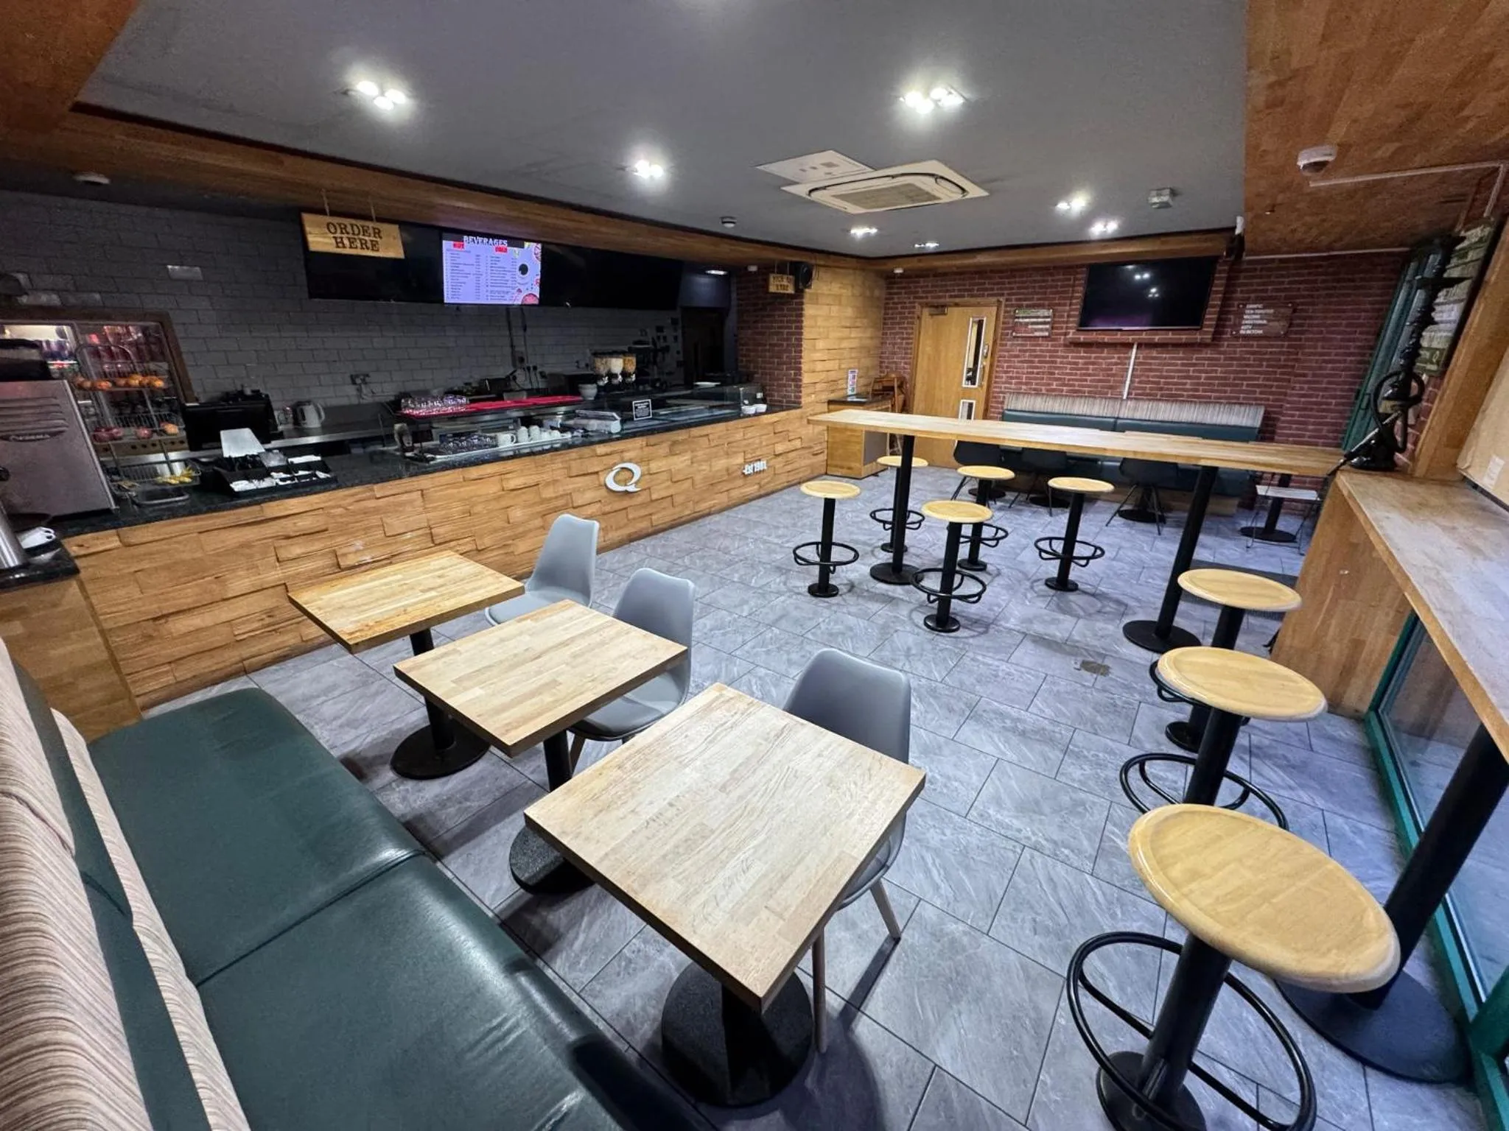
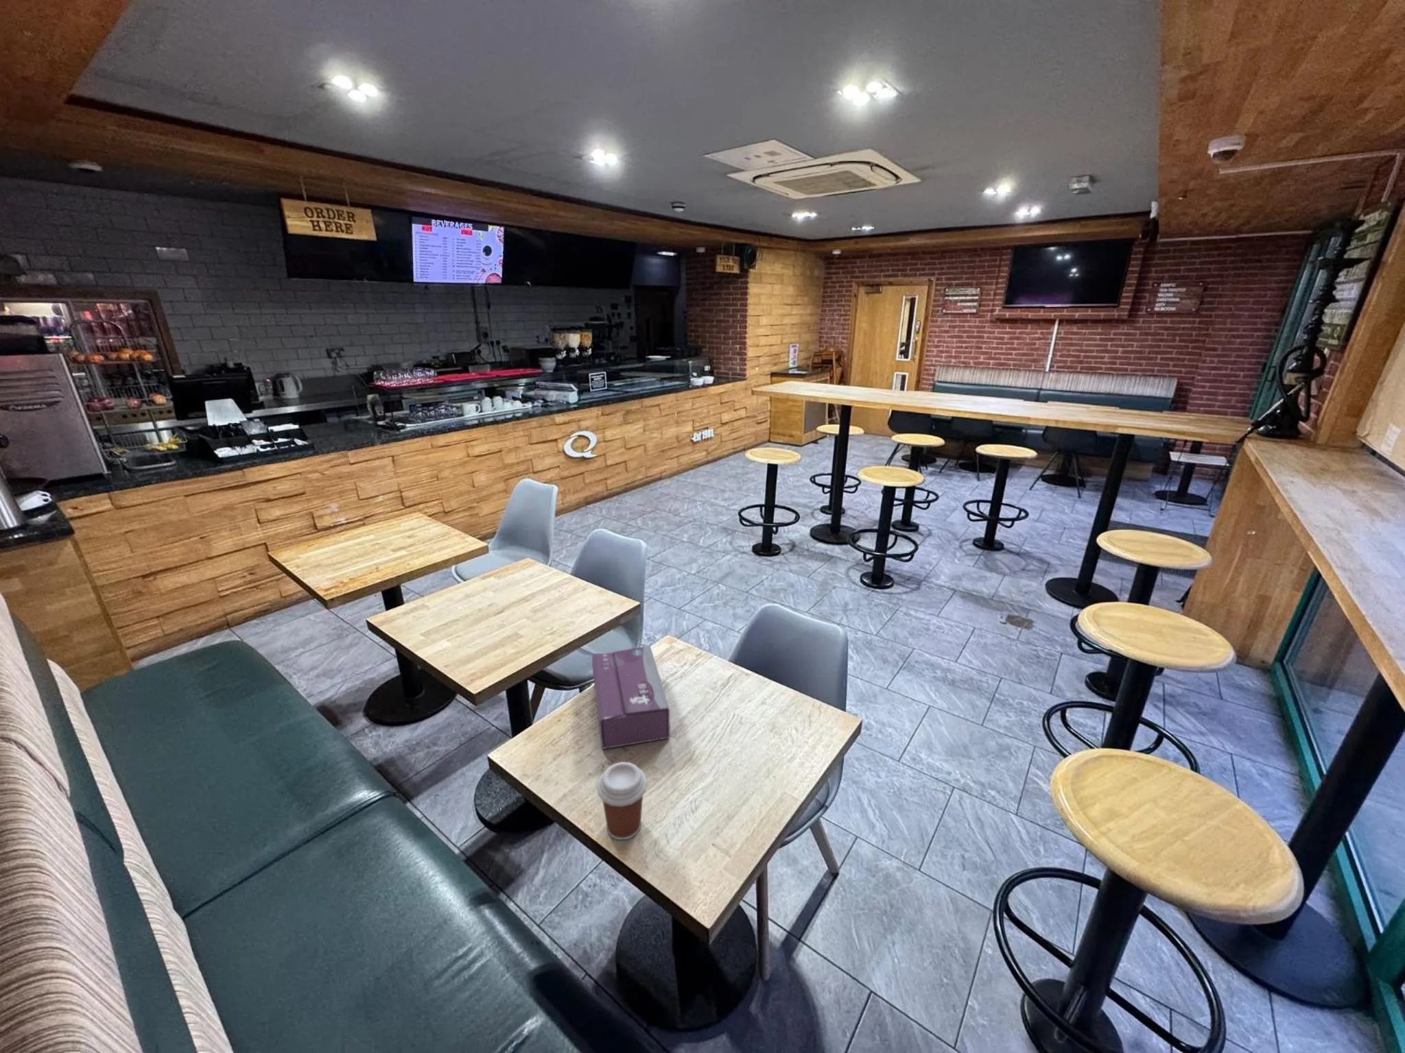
+ coffee cup (622, 801)
+ tissue box (627, 692)
